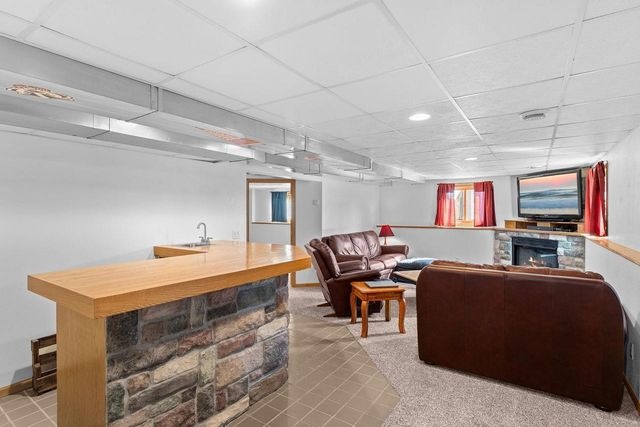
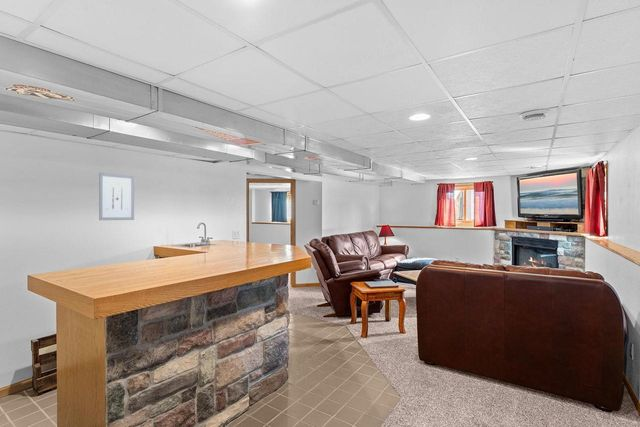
+ wall art (117, 197)
